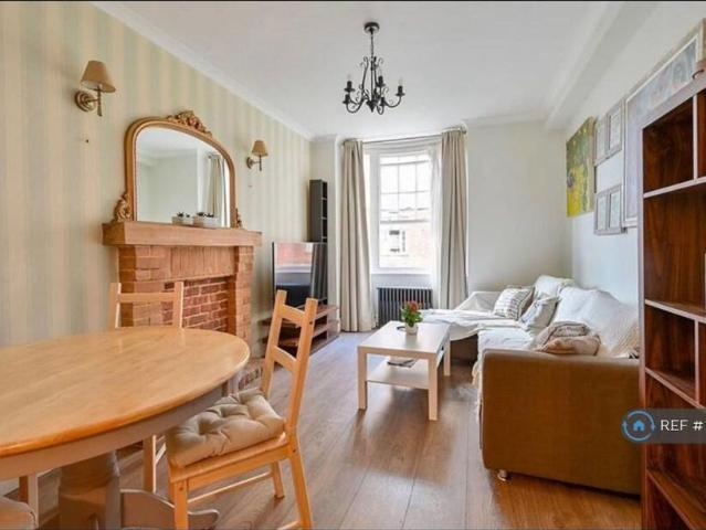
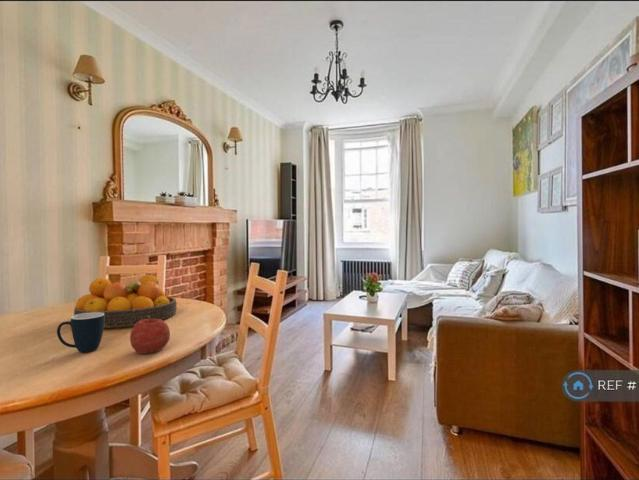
+ fruit bowl (128, 296)
+ mug (81, 333)
+ fruit (149, 333)
